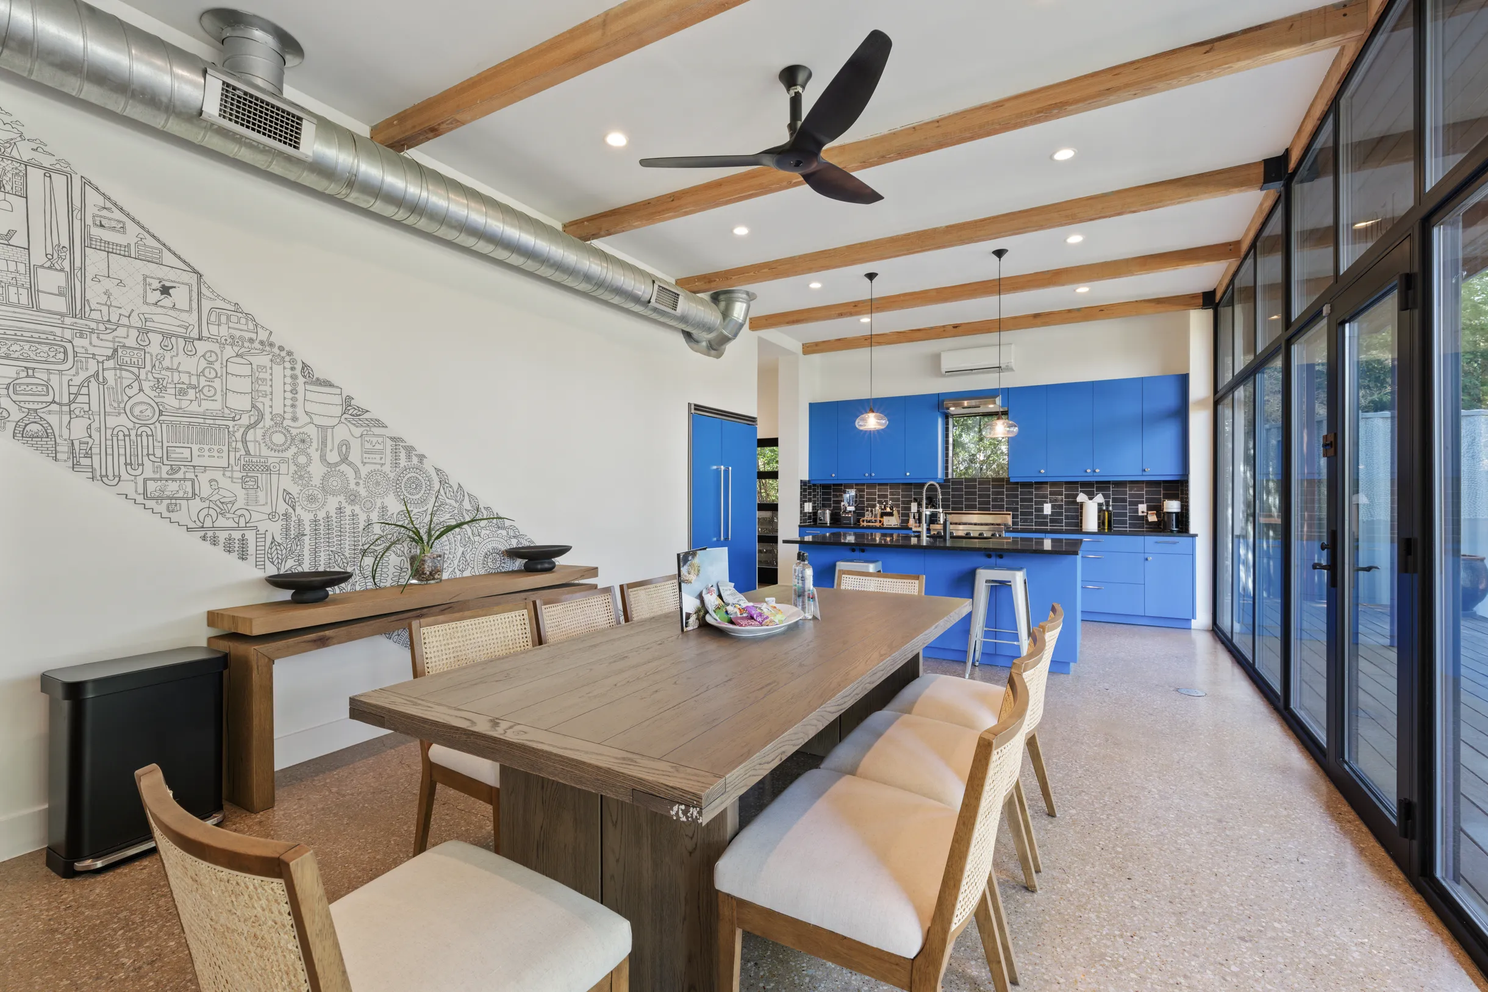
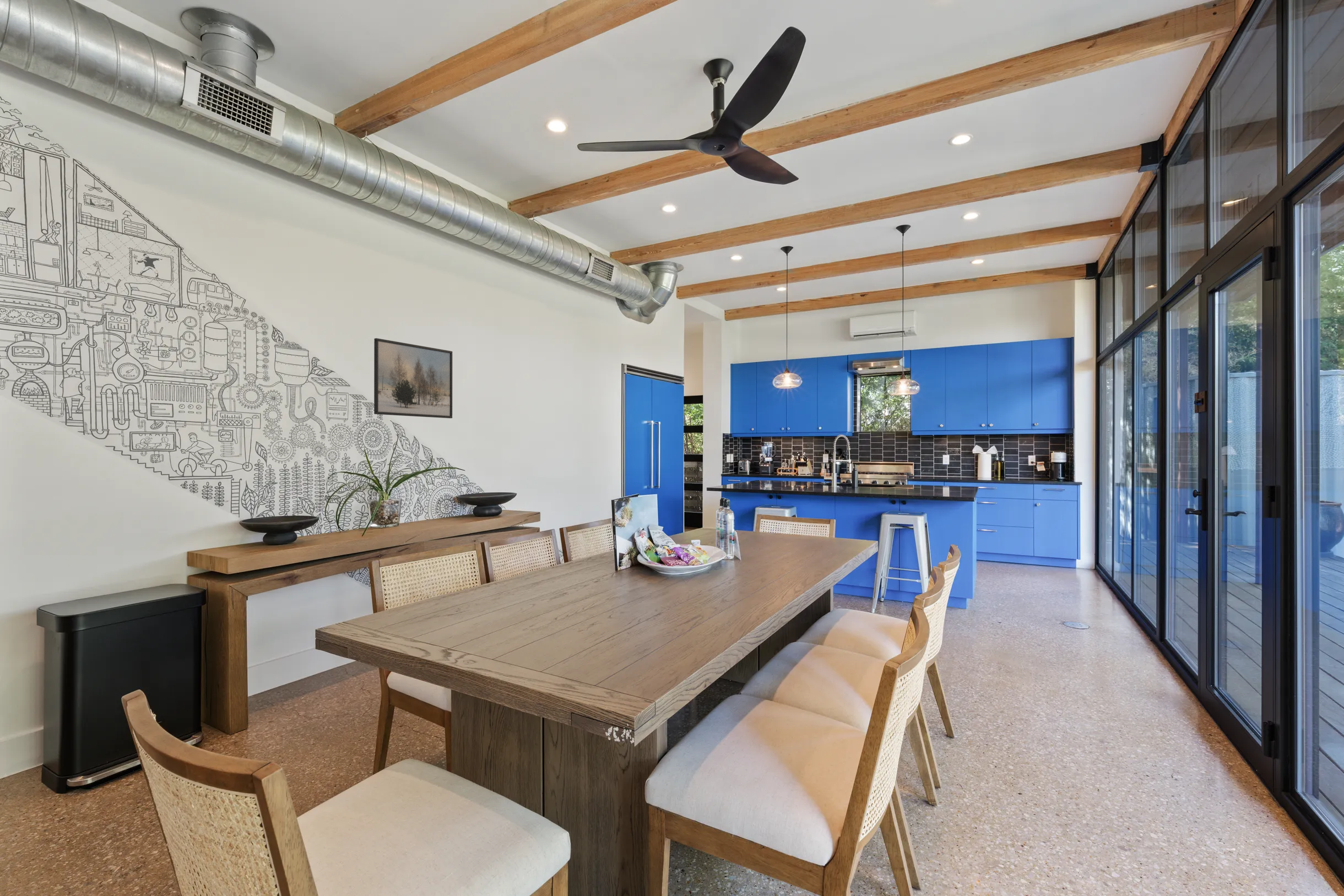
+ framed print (415, 381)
